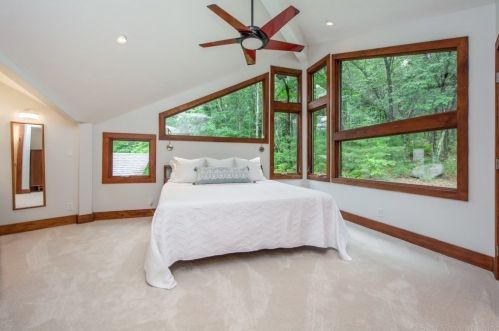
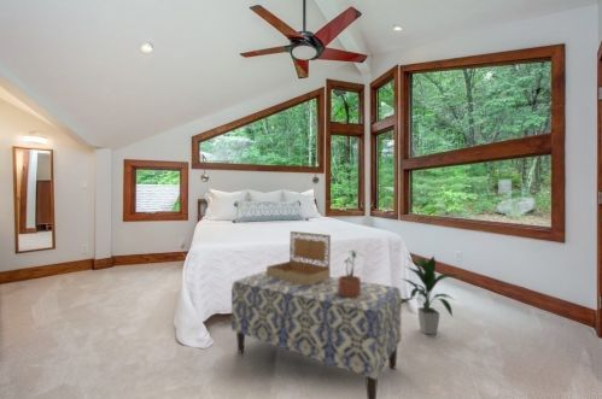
+ indoor plant (425, 291)
+ potted plant (352, 271)
+ decorative box (298, 254)
+ bench (312, 321)
